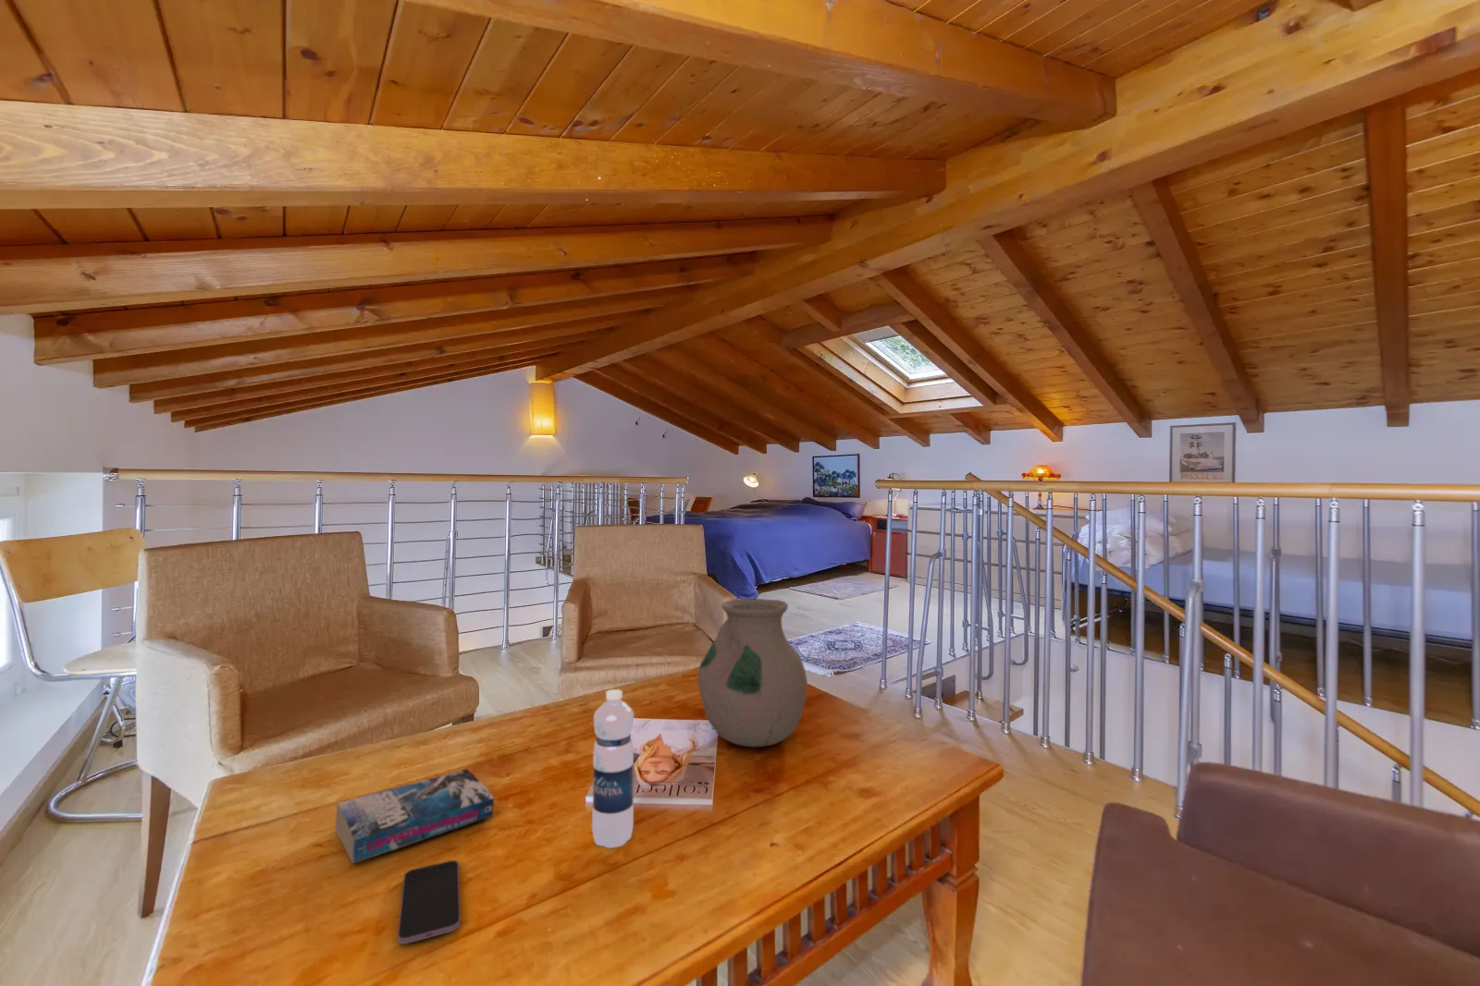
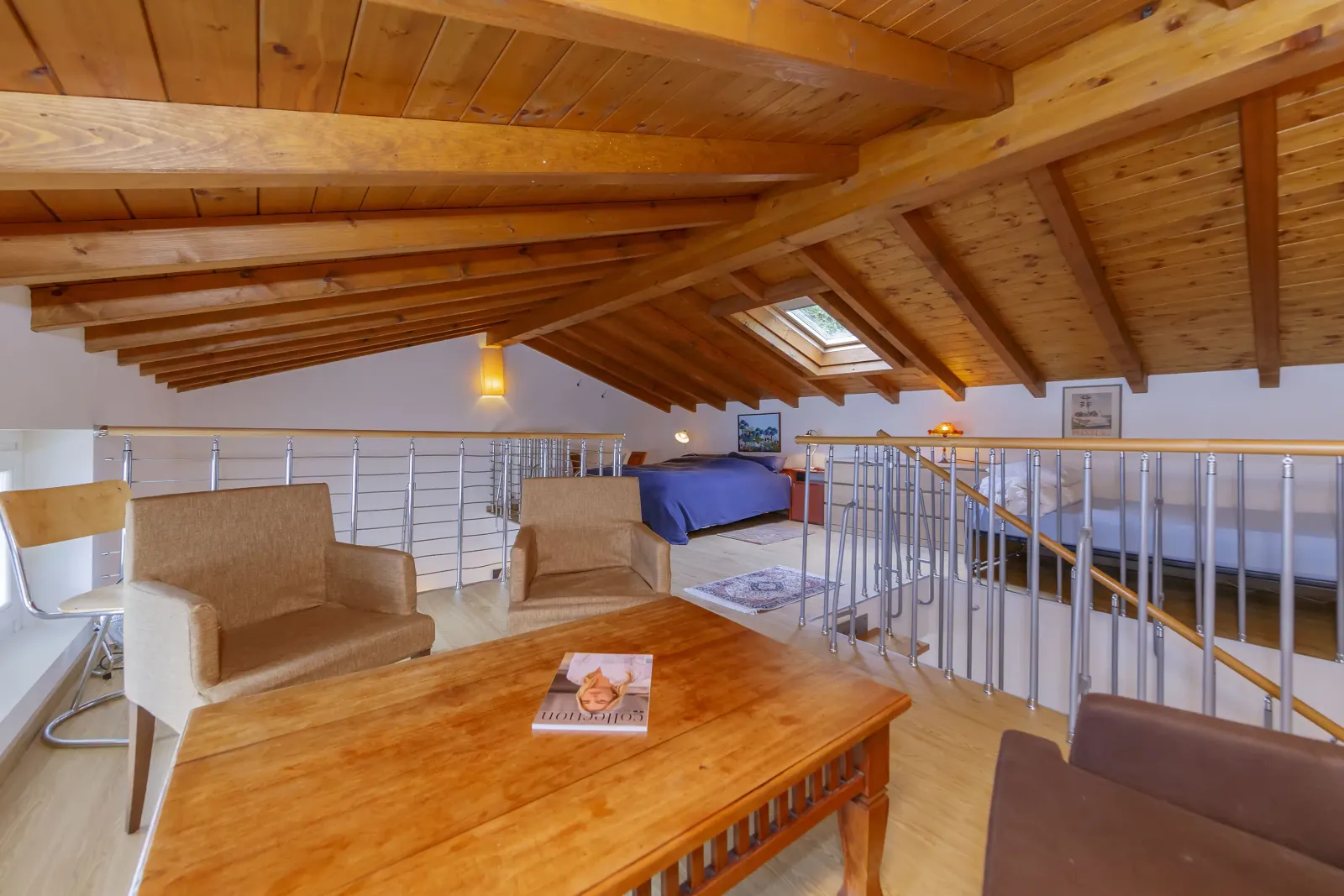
- vase (753, 670)
- smartphone (431, 898)
- book (415, 810)
- water bottle (613, 765)
